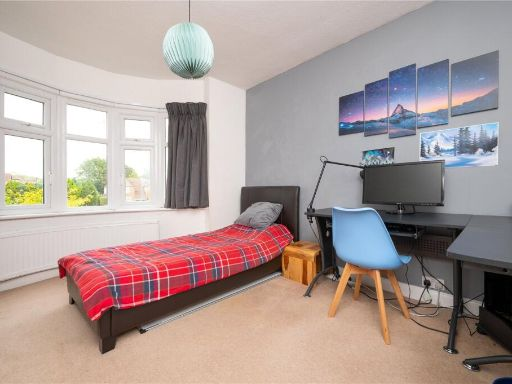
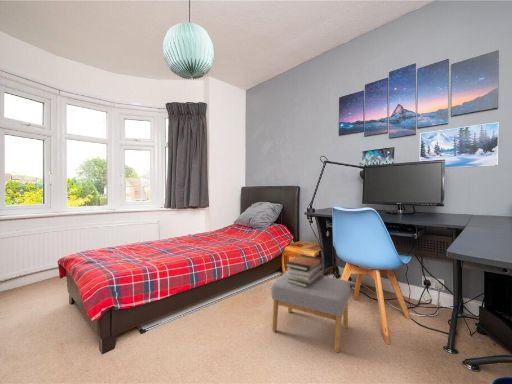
+ book stack (305, 269)
+ footstool (310, 304)
